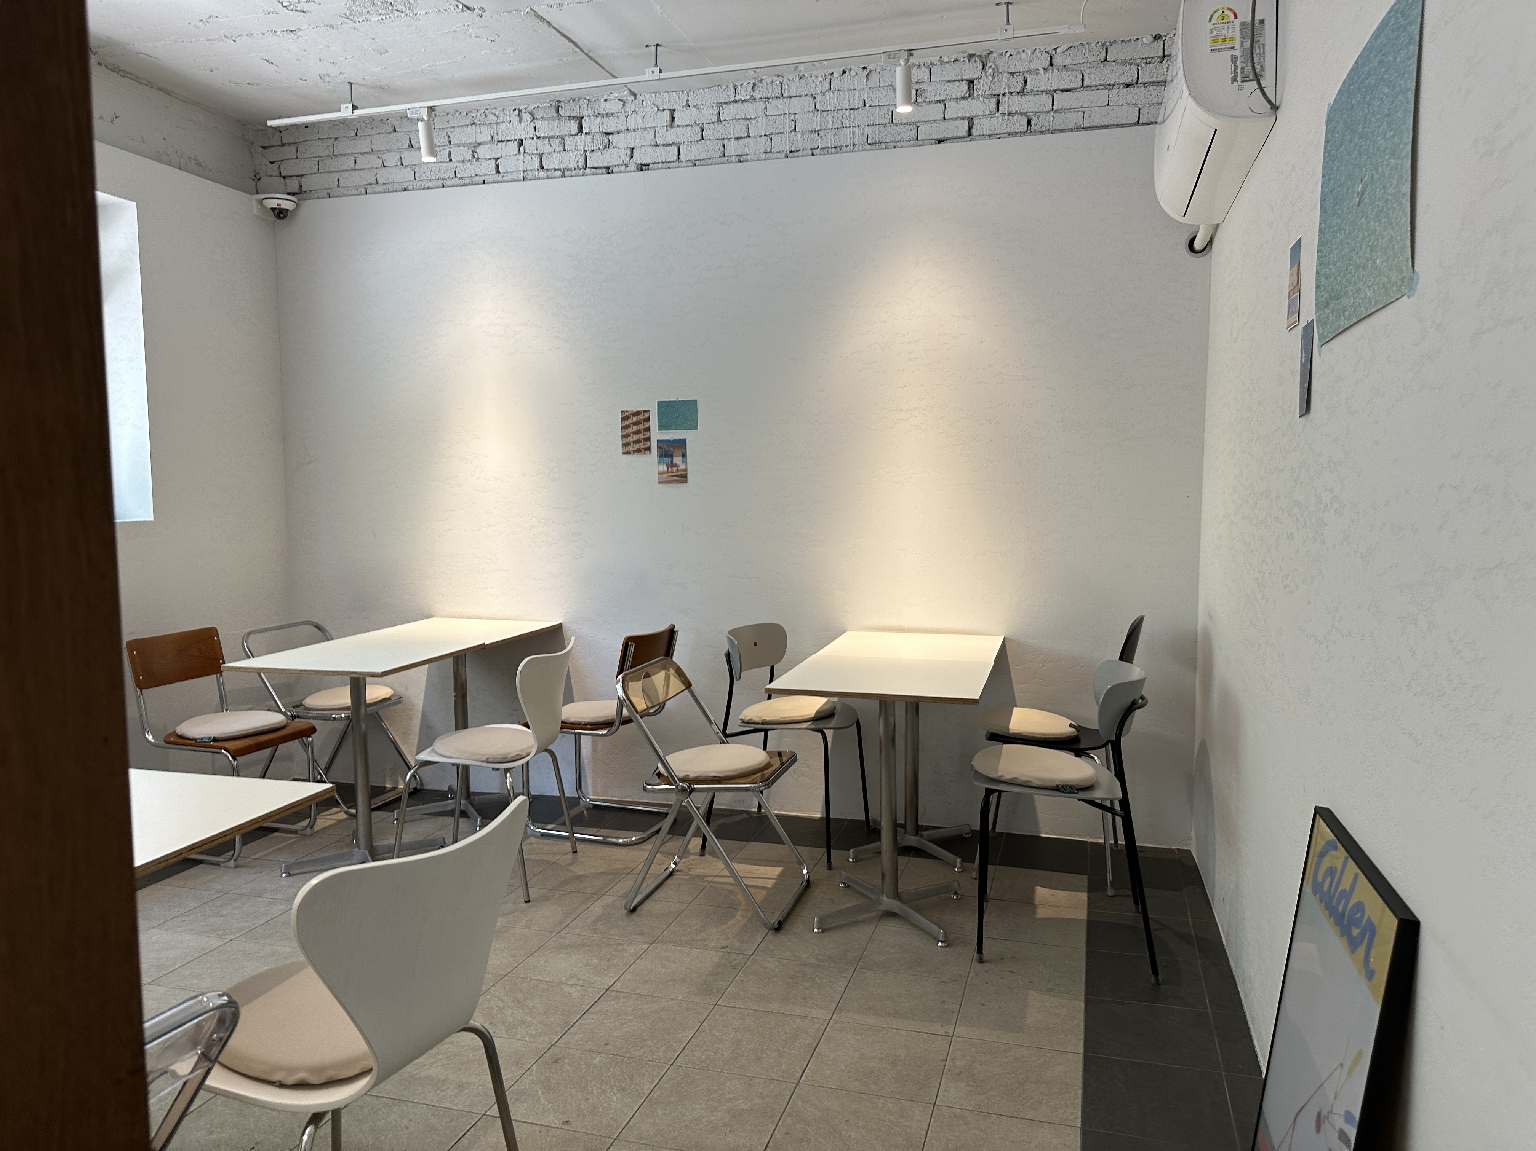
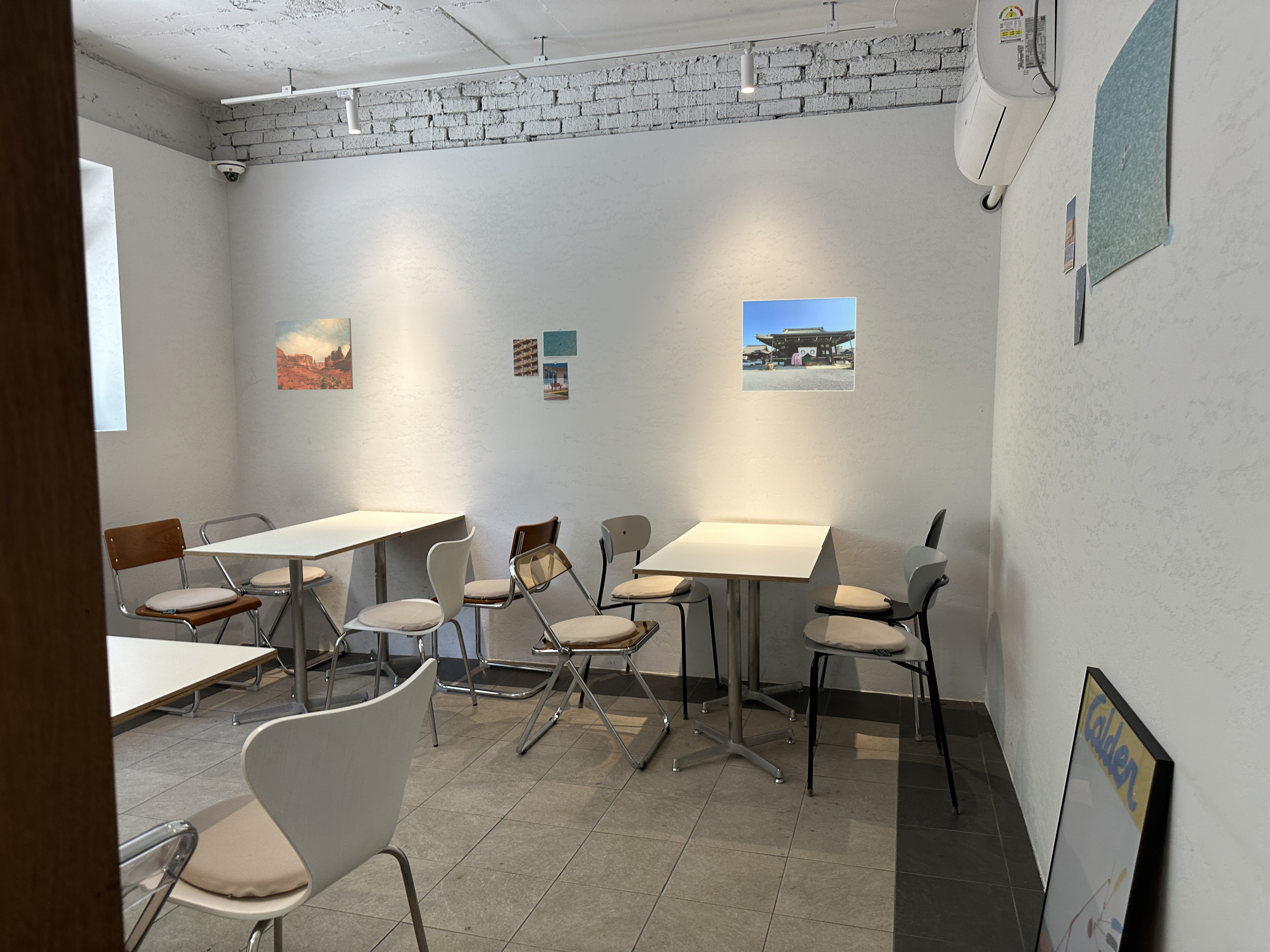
+ wall art (313, 354)
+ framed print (798, 345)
